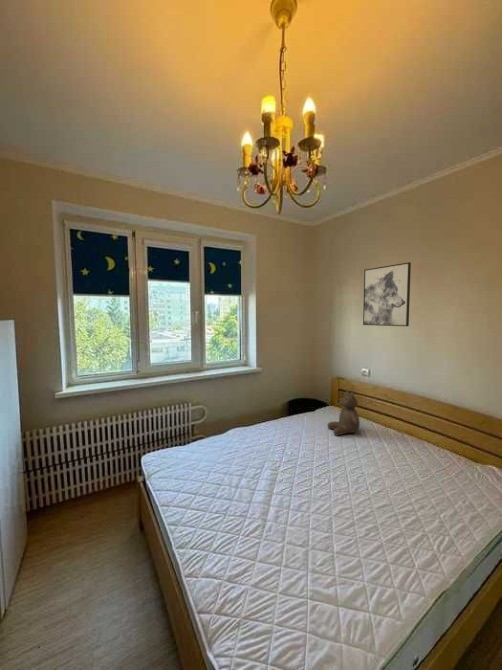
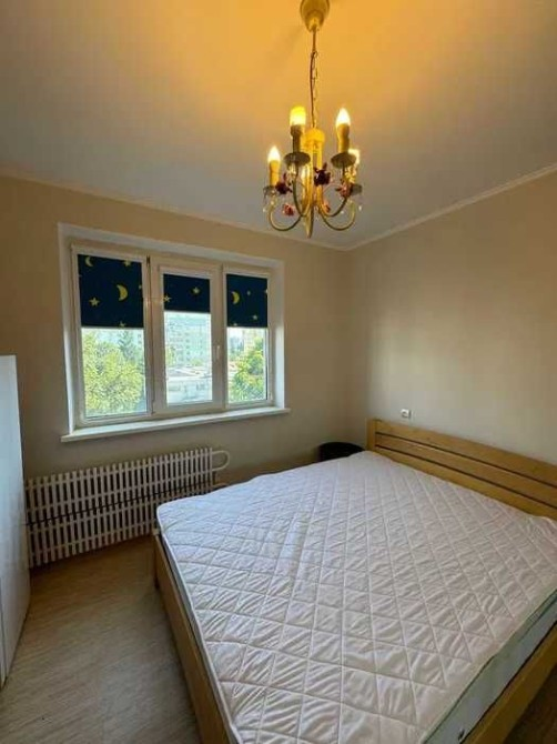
- wall art (385, 296)
- teddy bear (343, 411)
